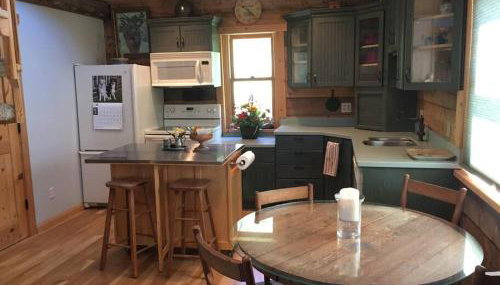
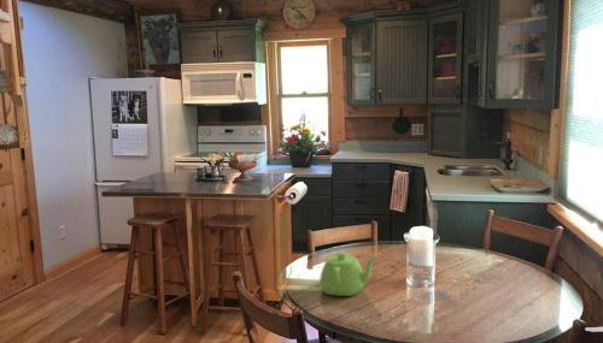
+ teapot (349, 271)
